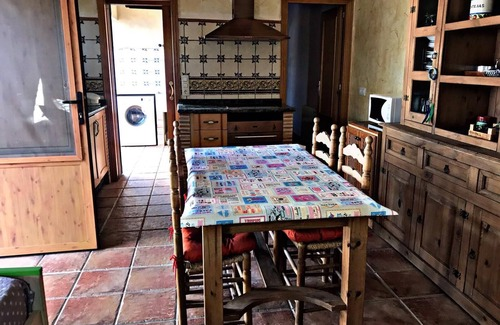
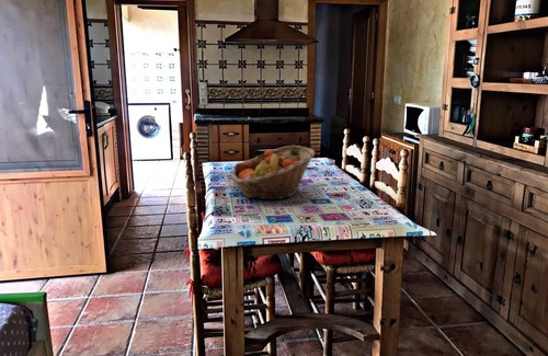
+ fruit basket (272, 170)
